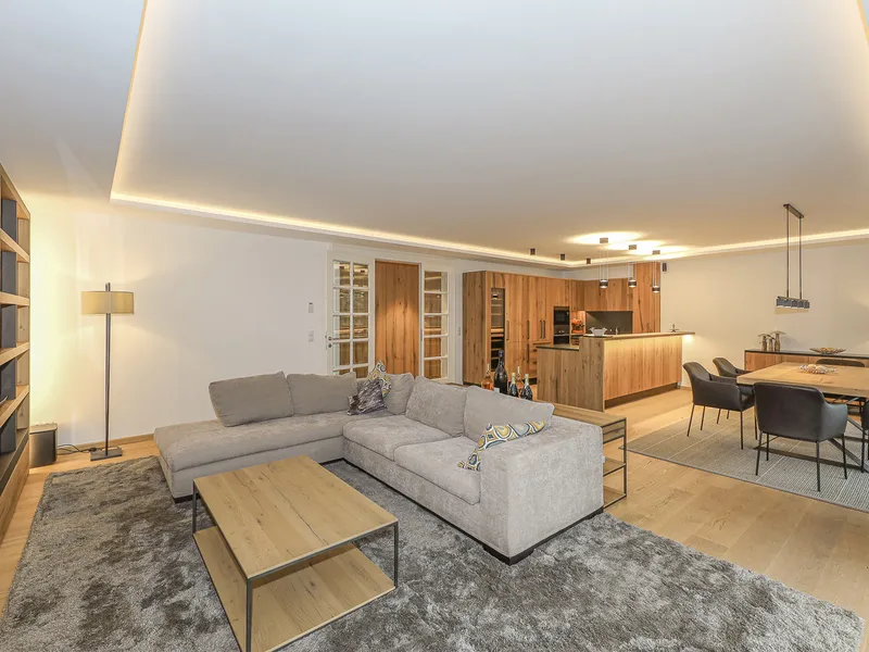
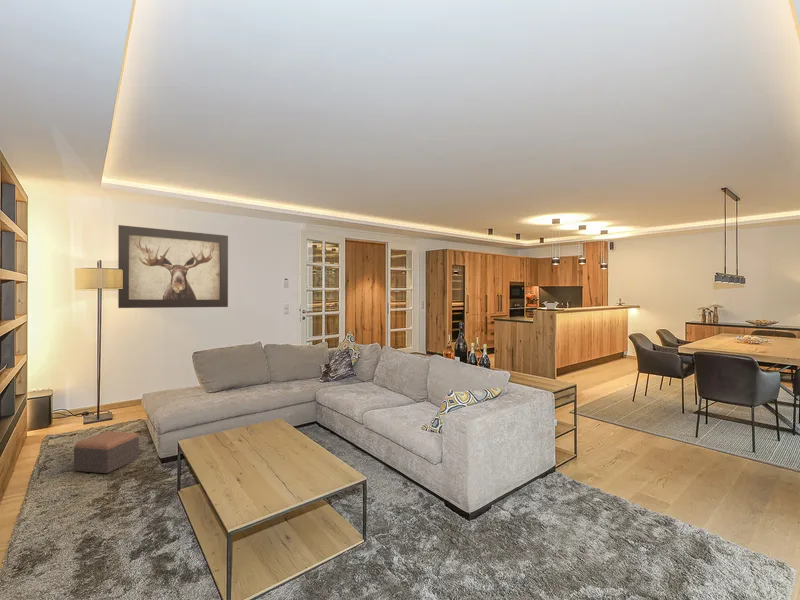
+ wall art (177, 269)
+ footstool (107, 450)
